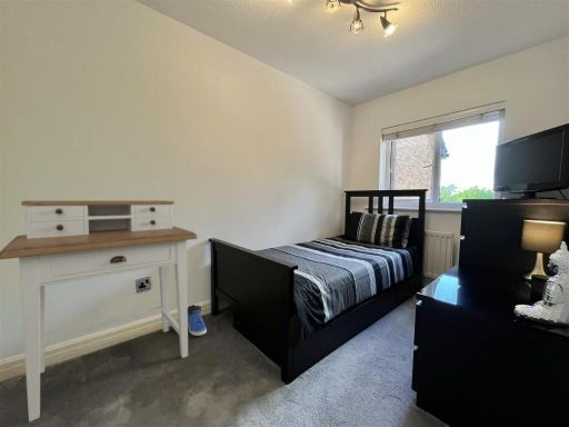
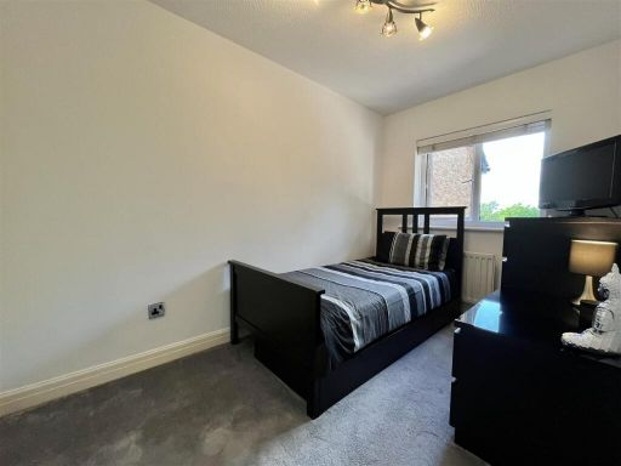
- sneaker (196, 317)
- desk (113, 274)
